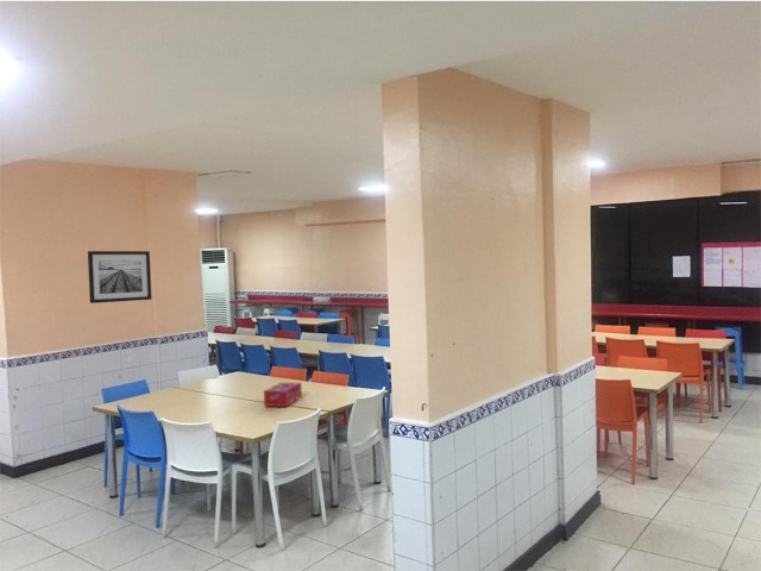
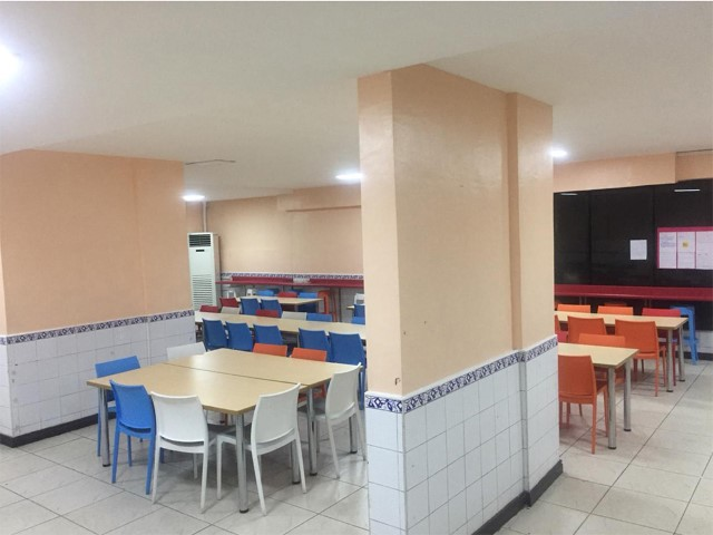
- wall art (120, 276)
- tissue box (283, 394)
